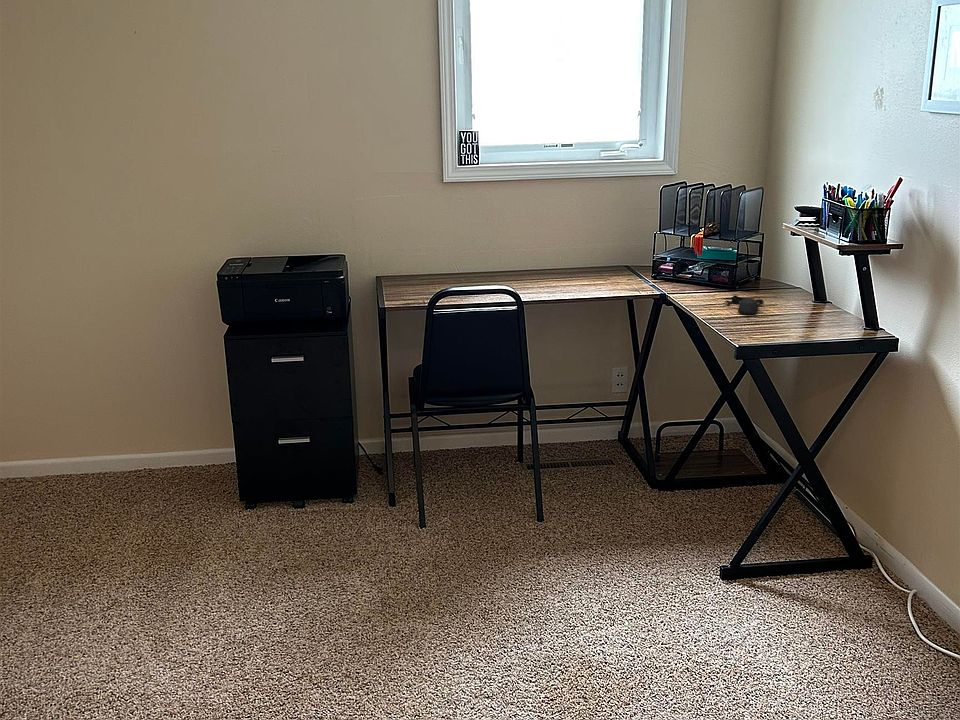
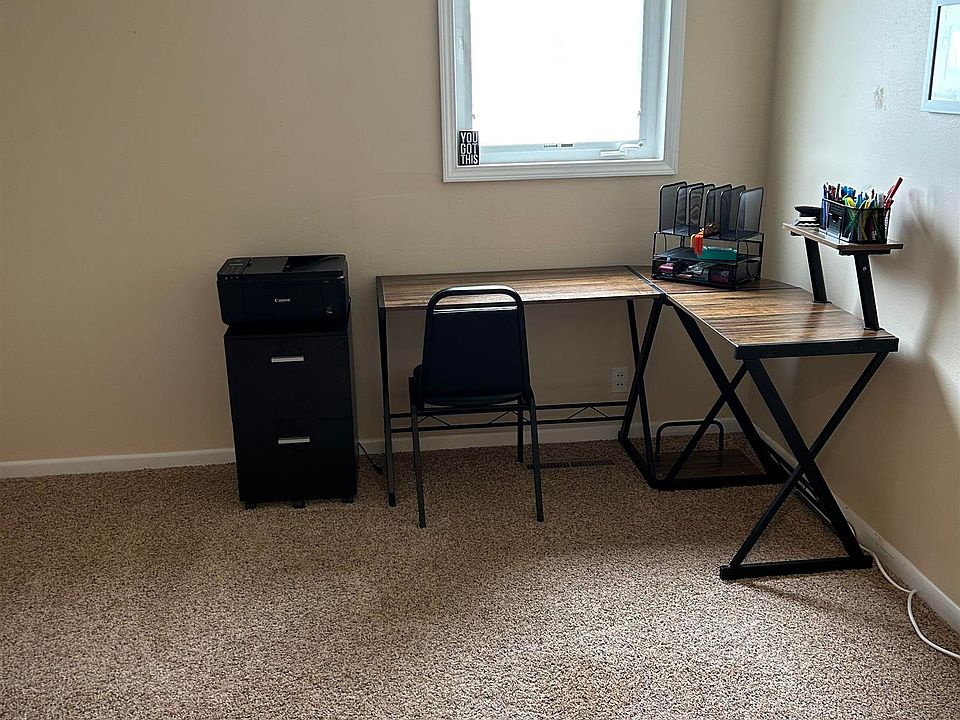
- computer mouse (741, 302)
